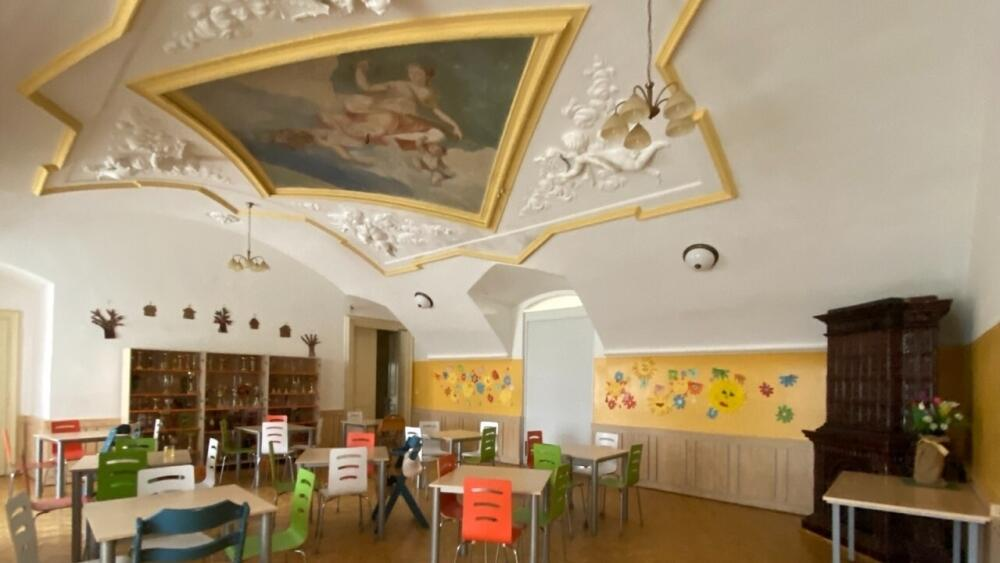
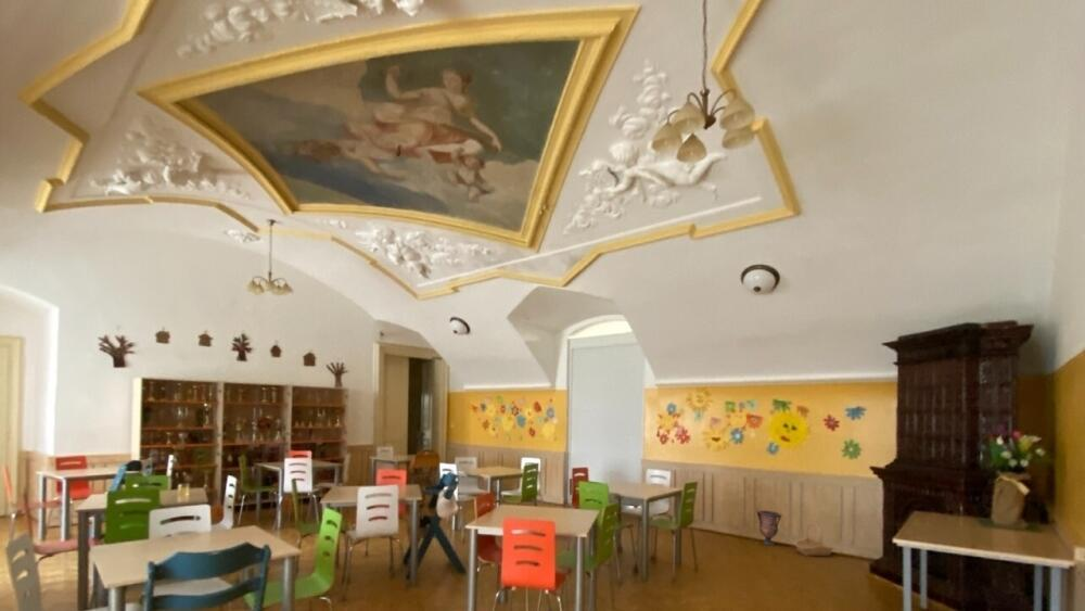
+ basket (813, 539)
+ vase (768, 527)
